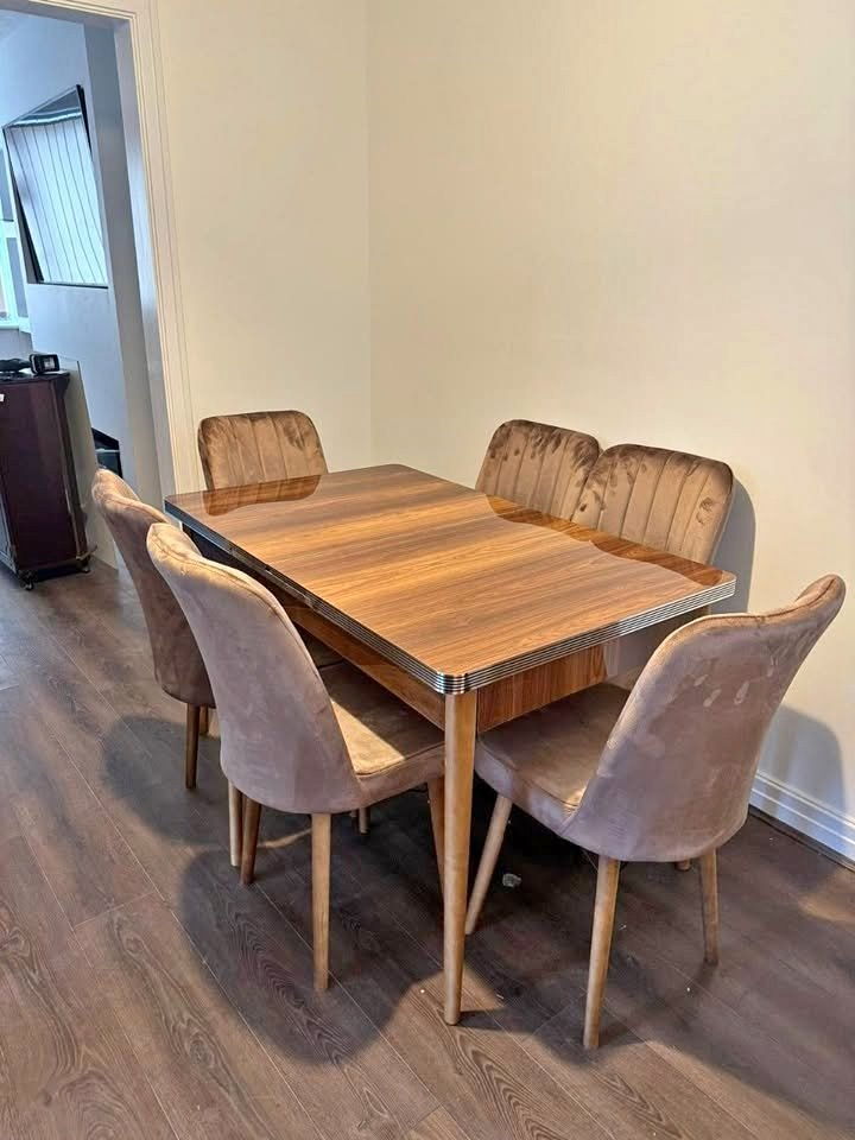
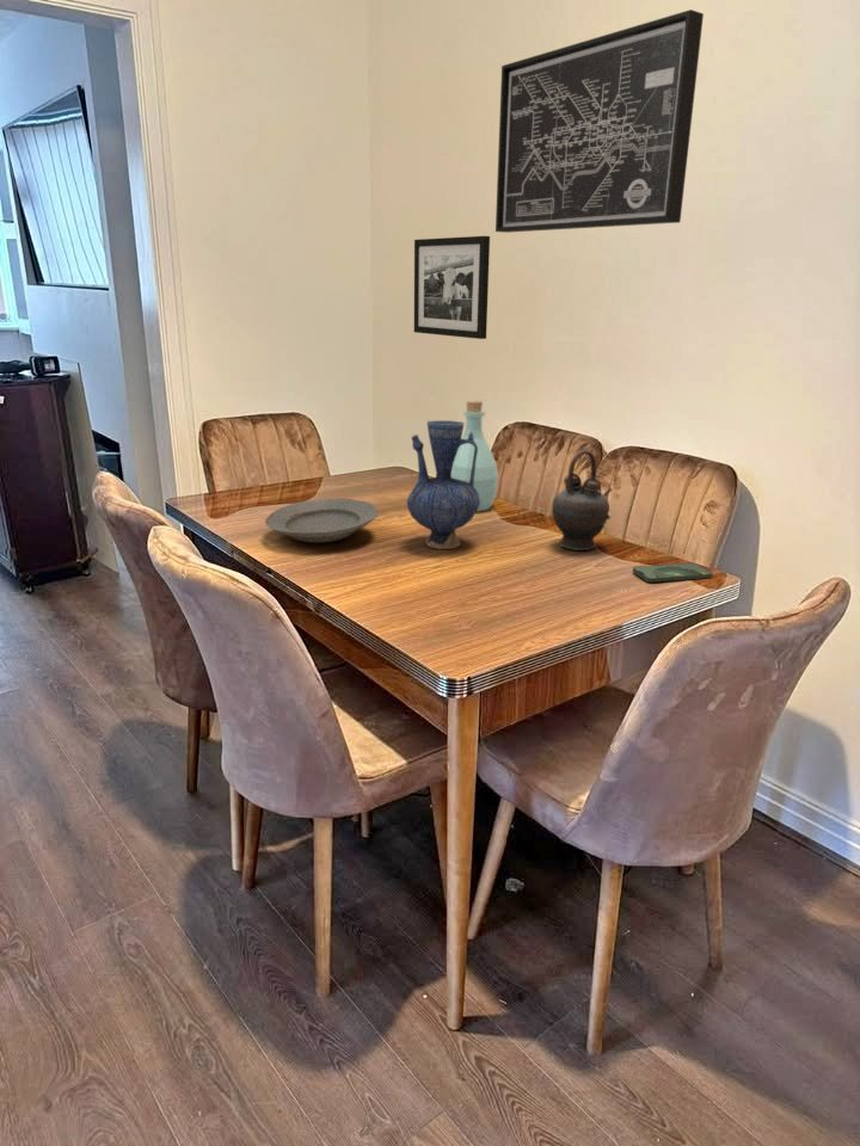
+ teapot (585, 498)
+ plate (322, 523)
+ vase (443, 485)
+ bottle (472, 455)
+ smartphone (671, 572)
+ wall art (584, 137)
+ picture frame (449, 286)
